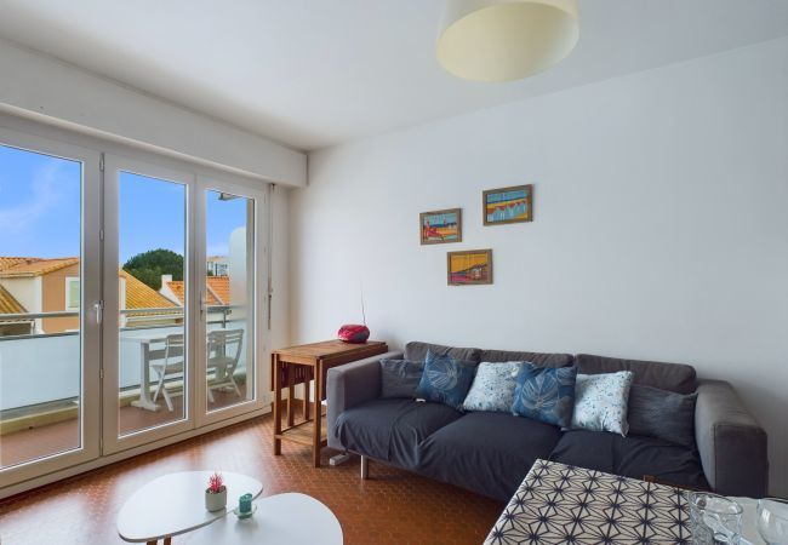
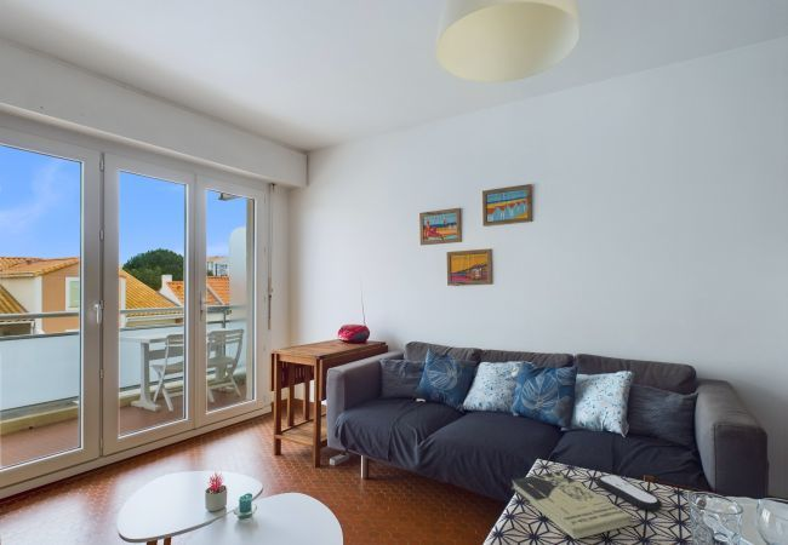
+ remote control (628, 490)
+ book (566, 500)
